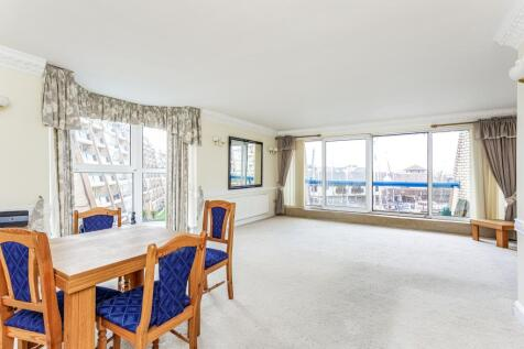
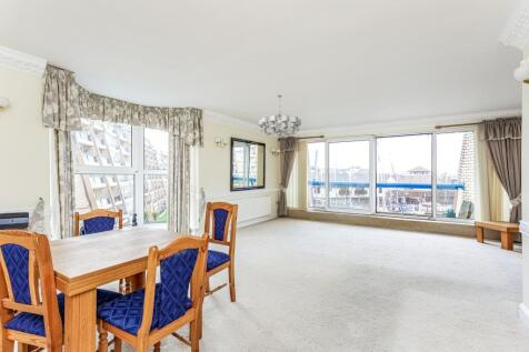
+ chandelier (279, 117)
